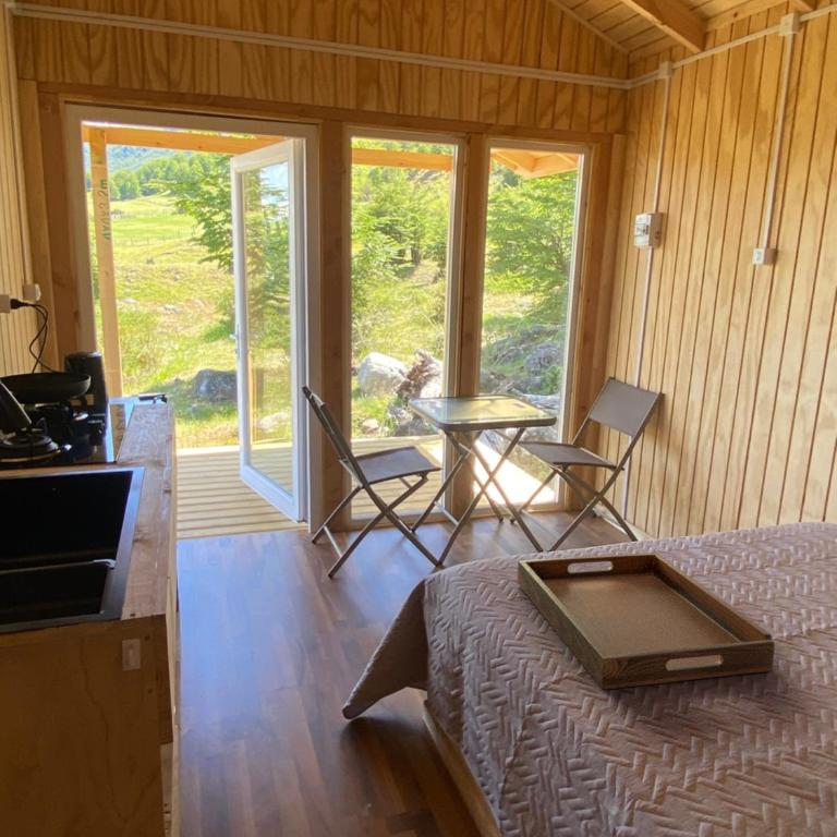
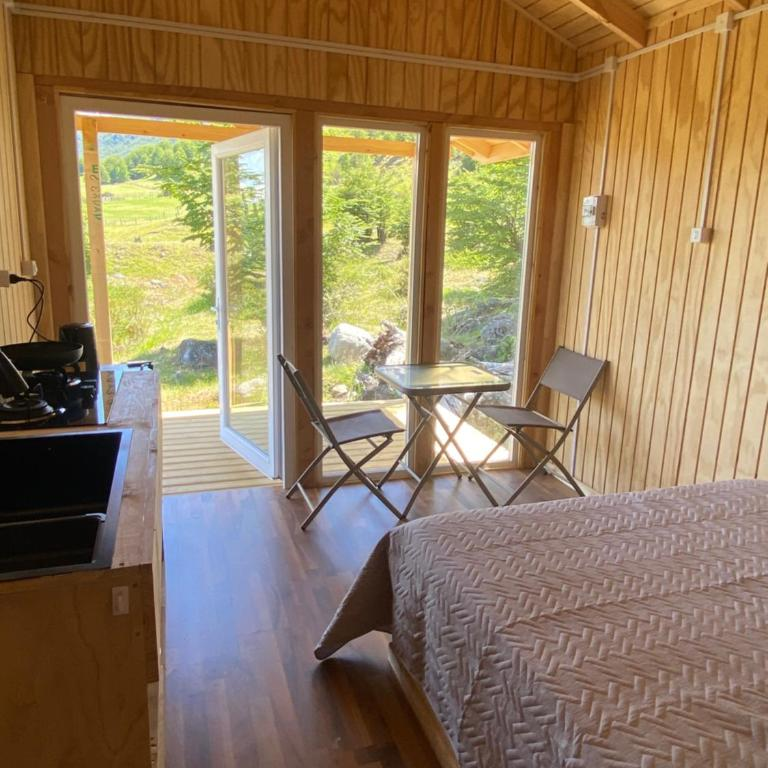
- serving tray (633, 609)
